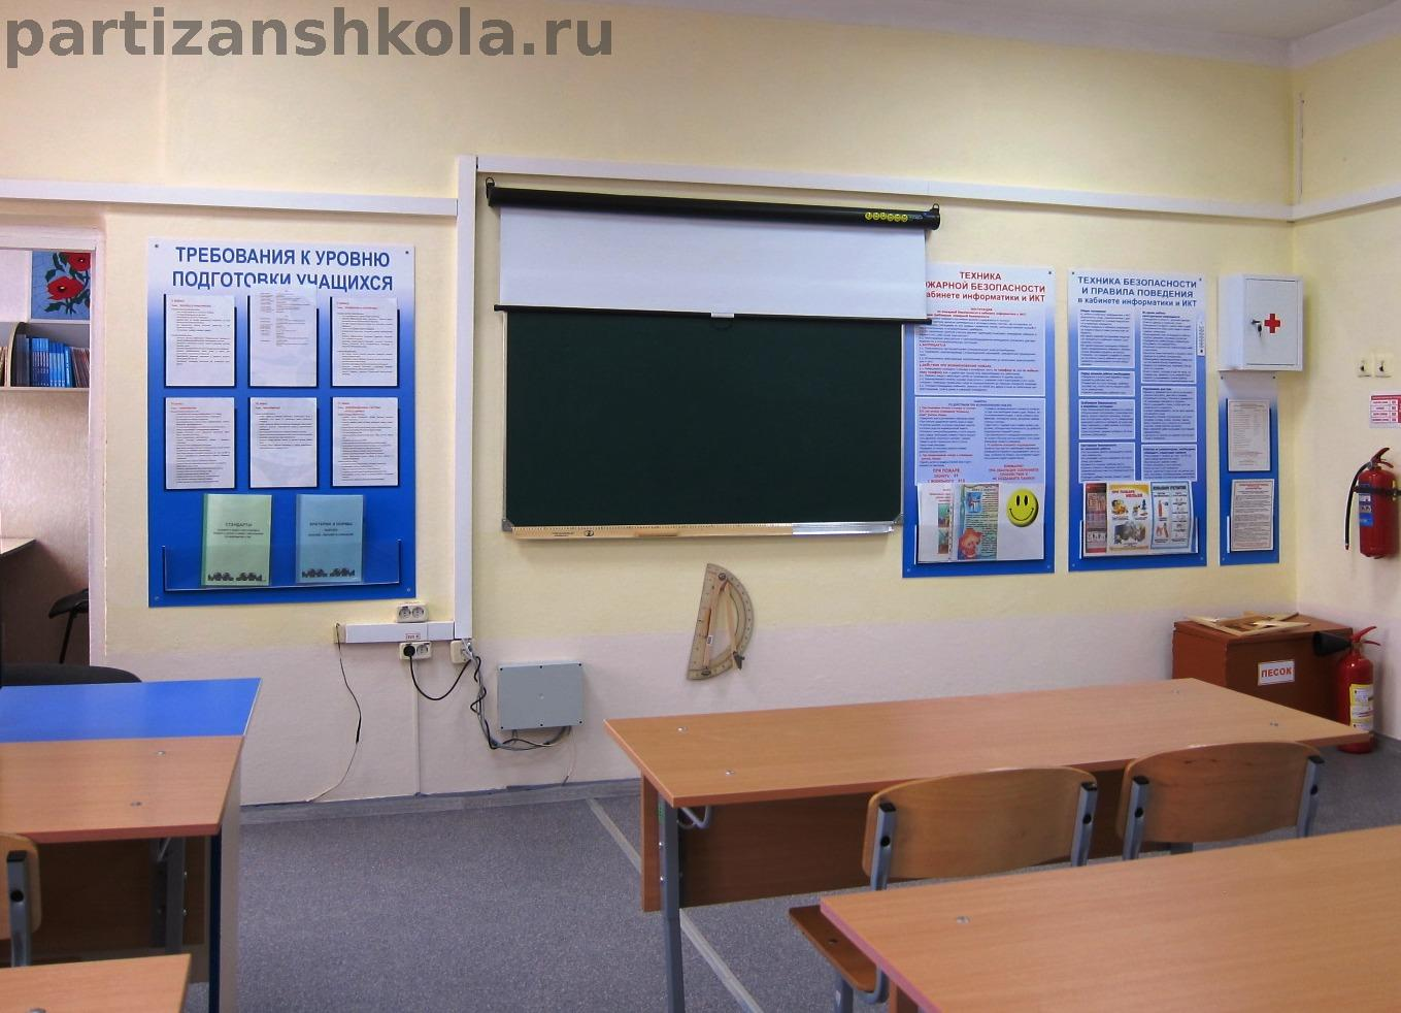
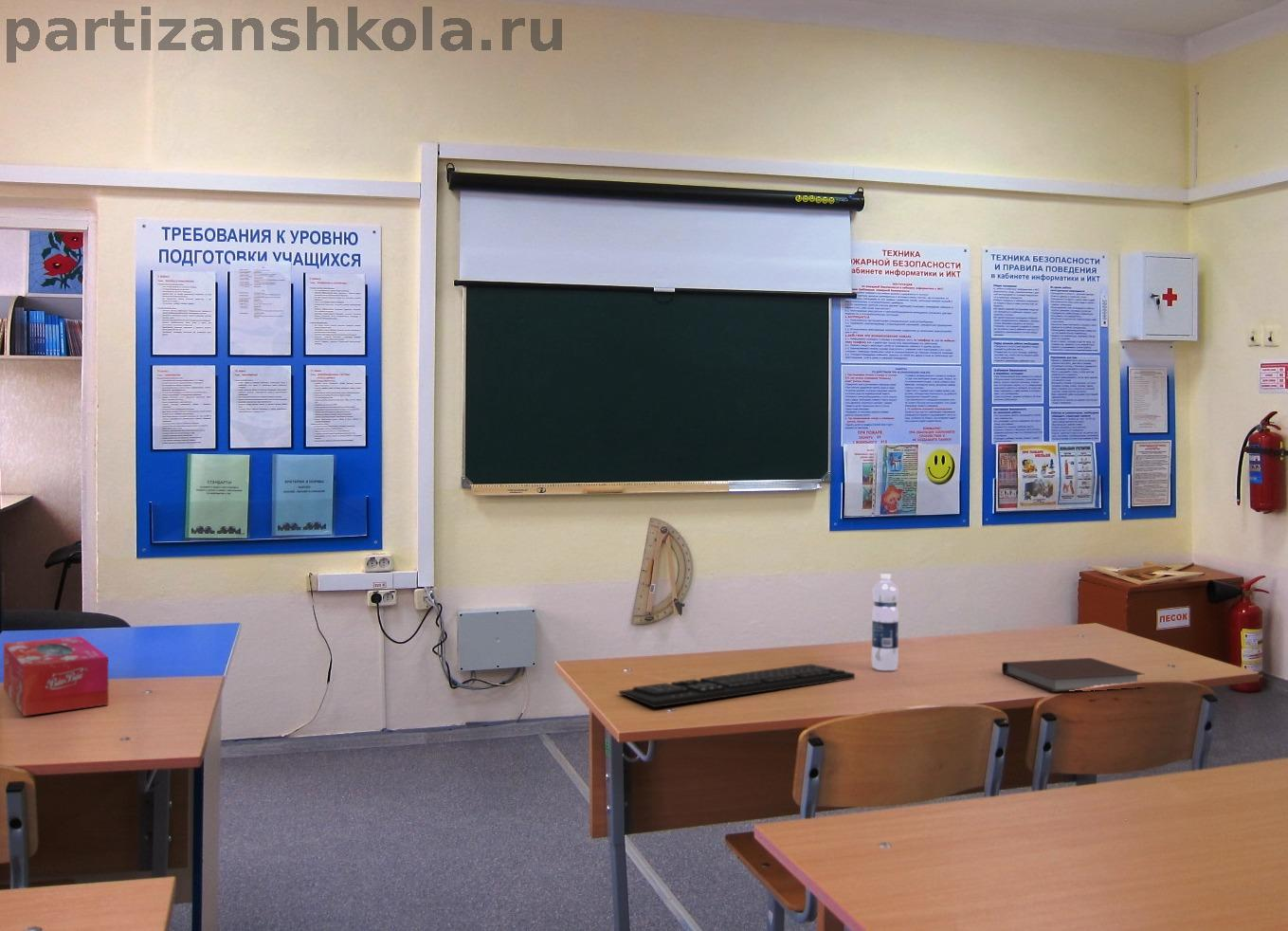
+ notebook (1071, 673)
+ keyboard (740, 681)
+ tissue box (54, 673)
+ water bottle (885, 621)
